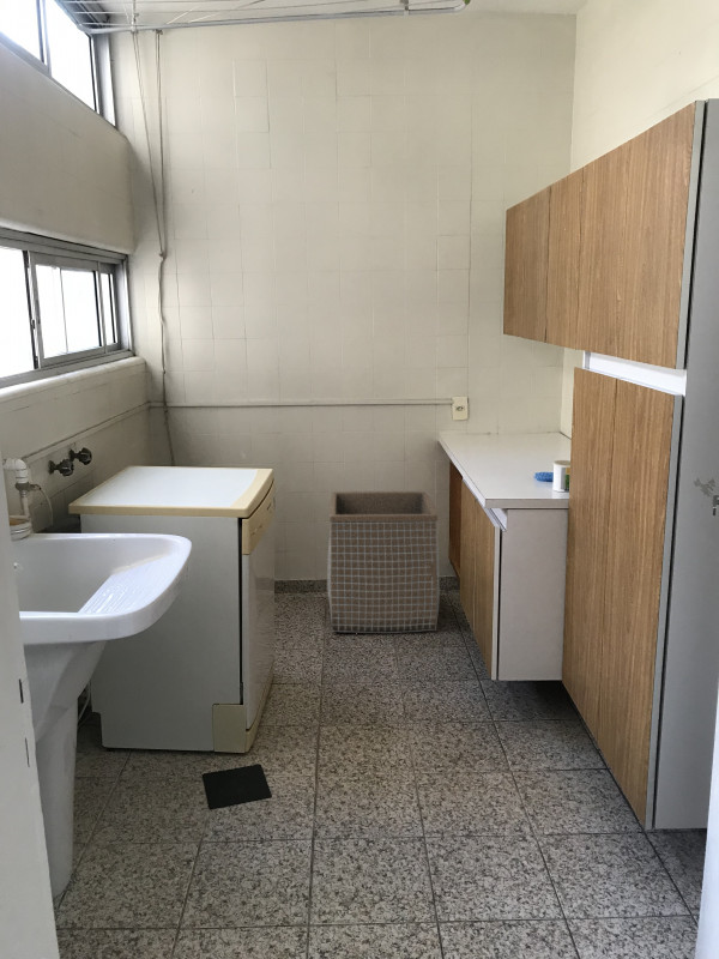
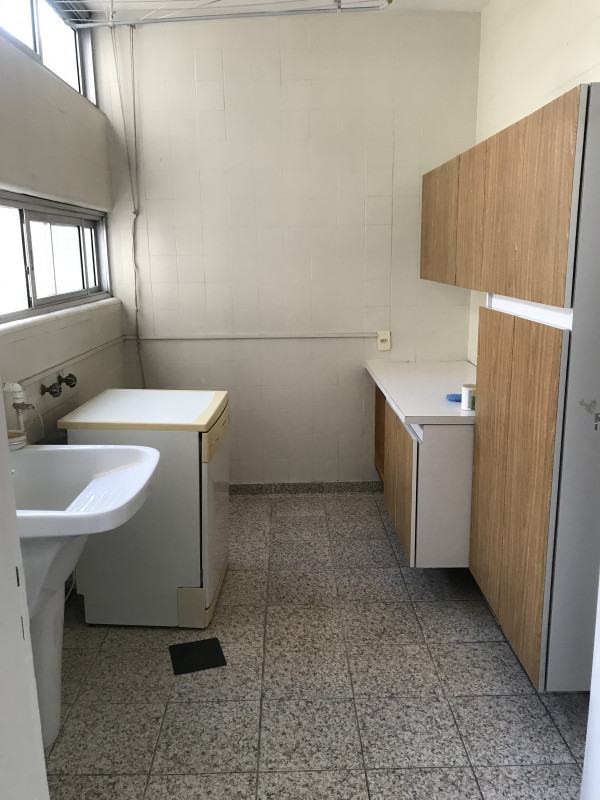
- laundry basket (381, 557)
